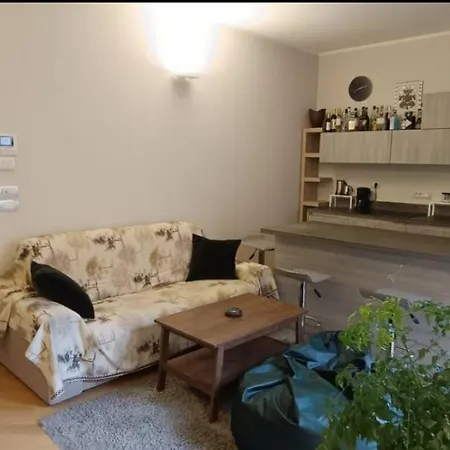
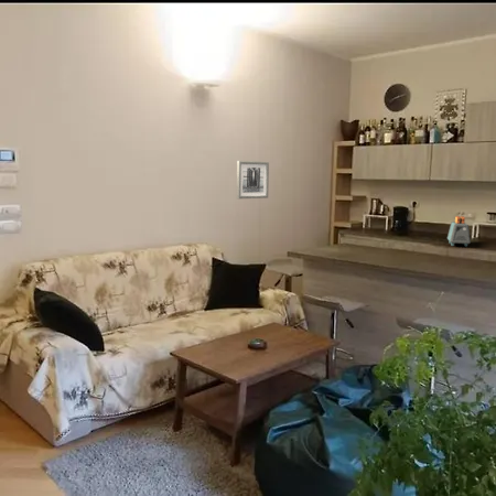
+ wall art (252, 180)
+ toaster (459, 230)
